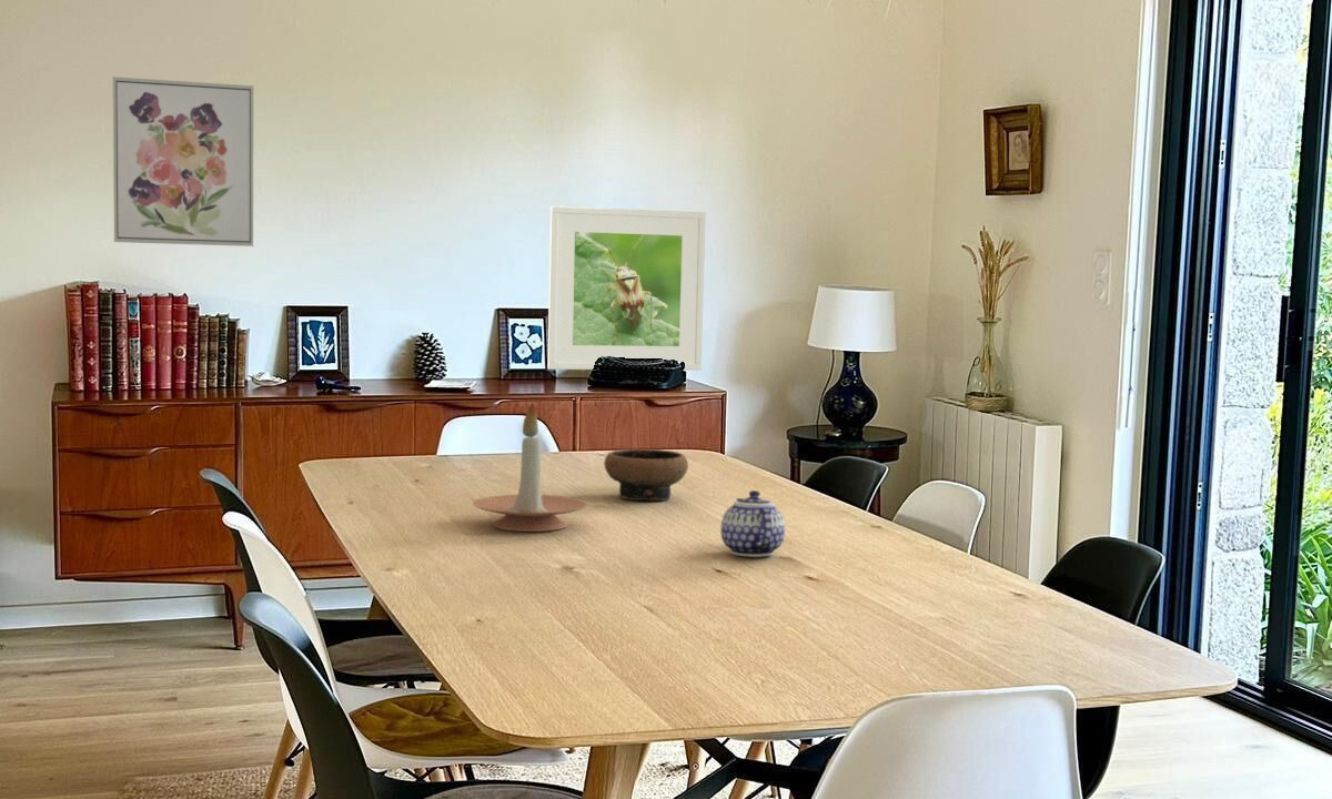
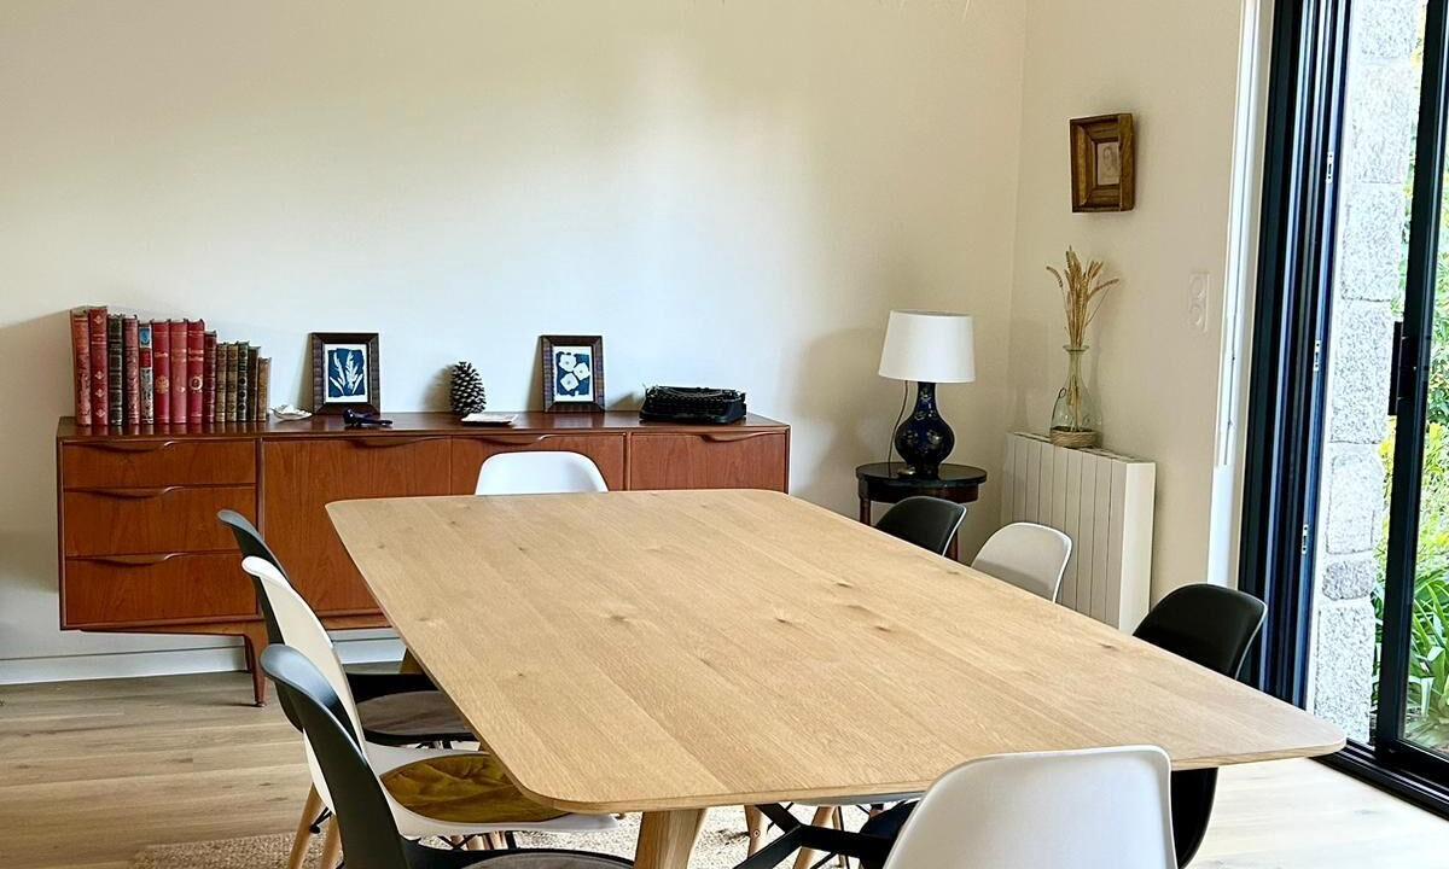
- wall art (184, 163)
- bowl (645, 475)
- candle holder (531, 463)
- teapot (753, 522)
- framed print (627, 290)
